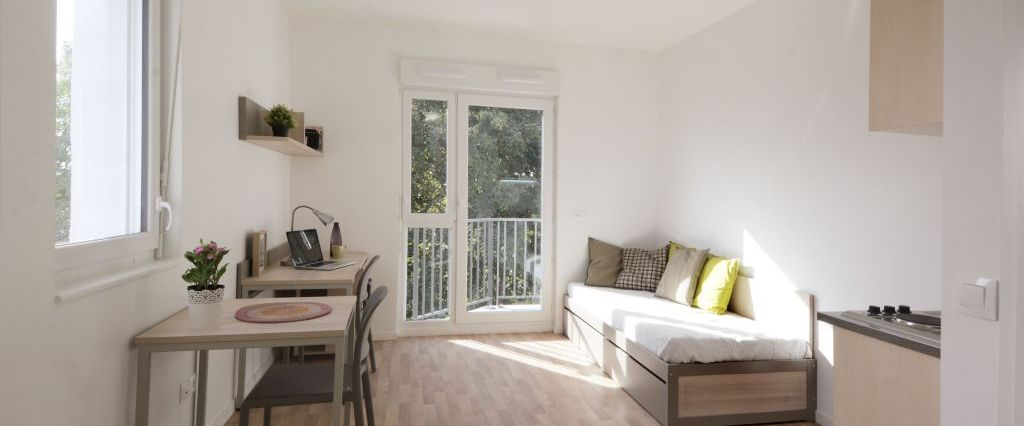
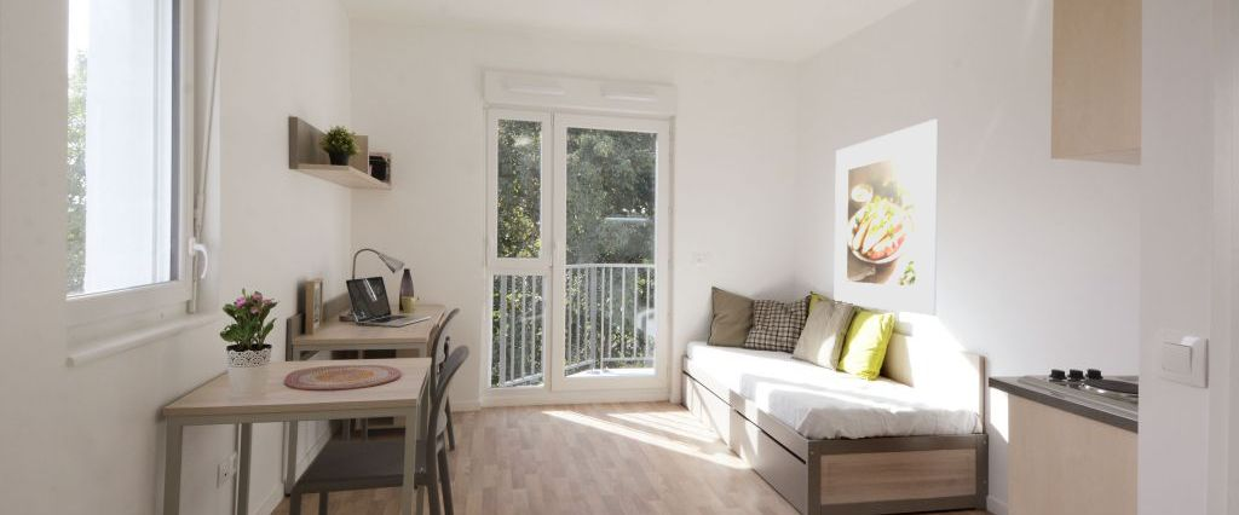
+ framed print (878, 222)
